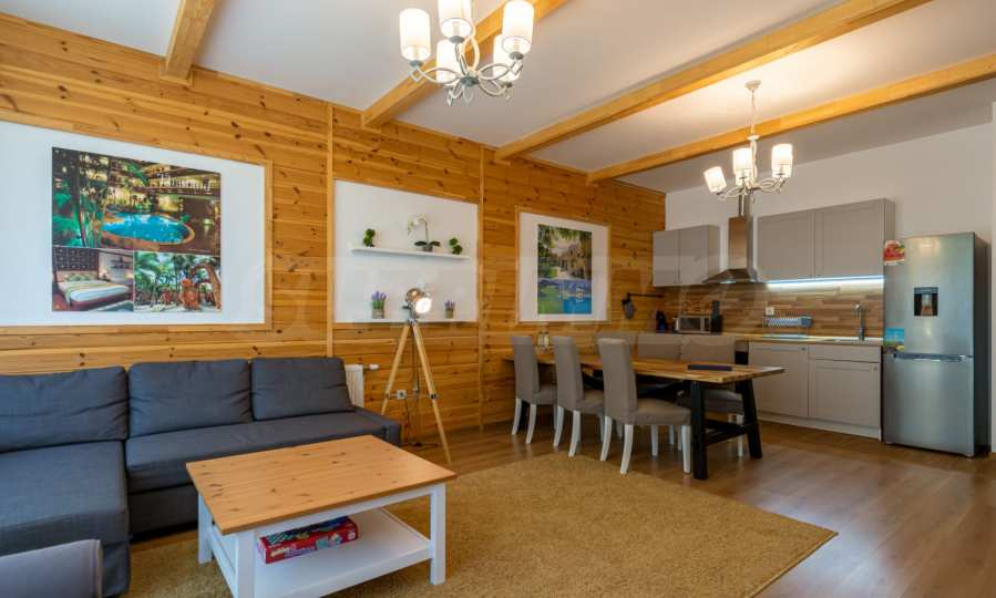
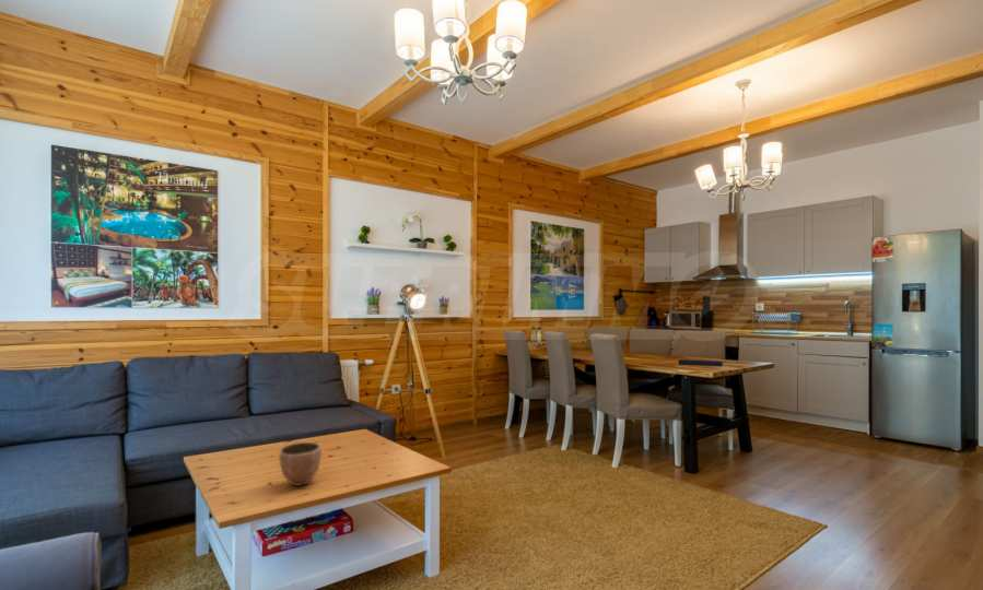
+ decorative bowl (300, 465)
